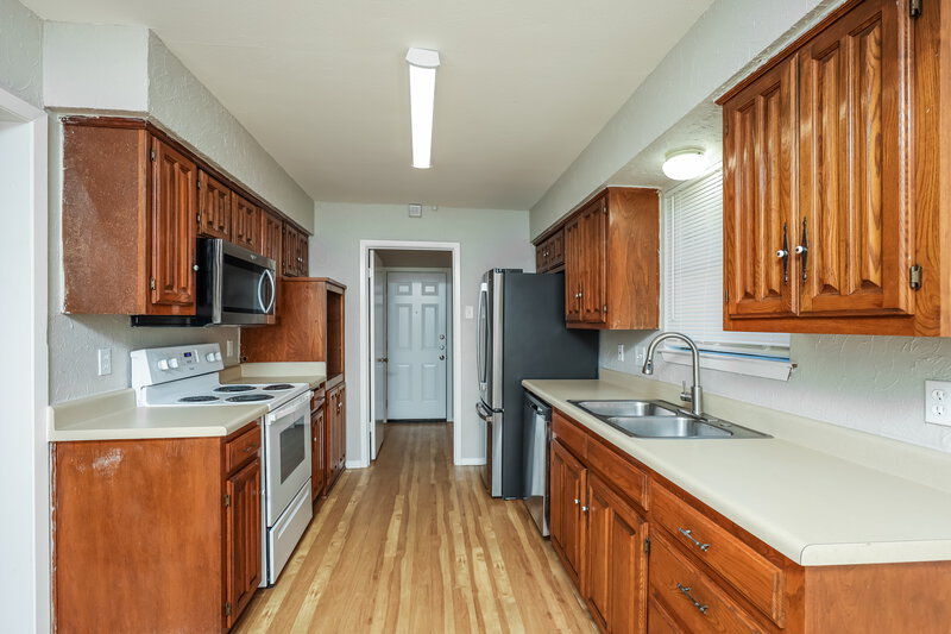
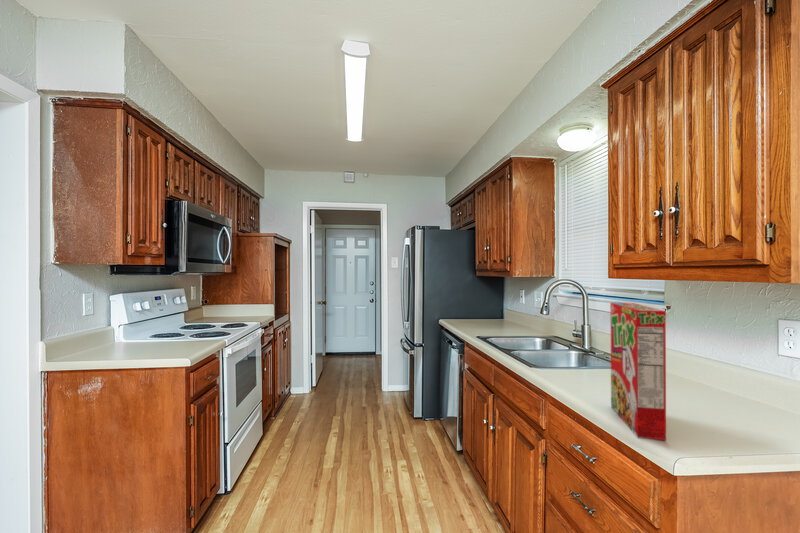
+ cereal box (635, 363)
